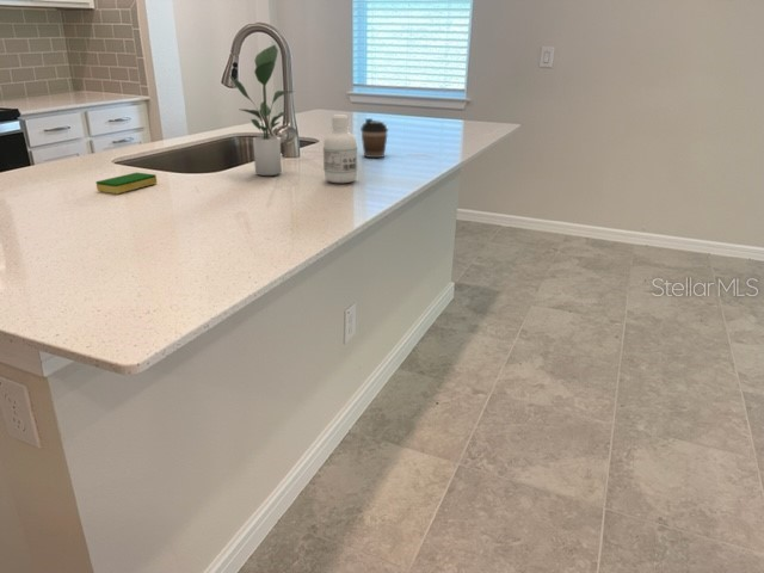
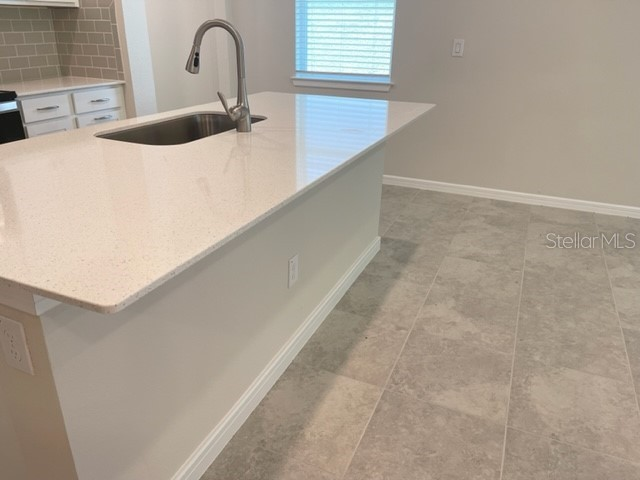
- potted plant (261, 111)
- coffee cup (374, 137)
- bottle (340, 148)
- dish sponge (127, 183)
